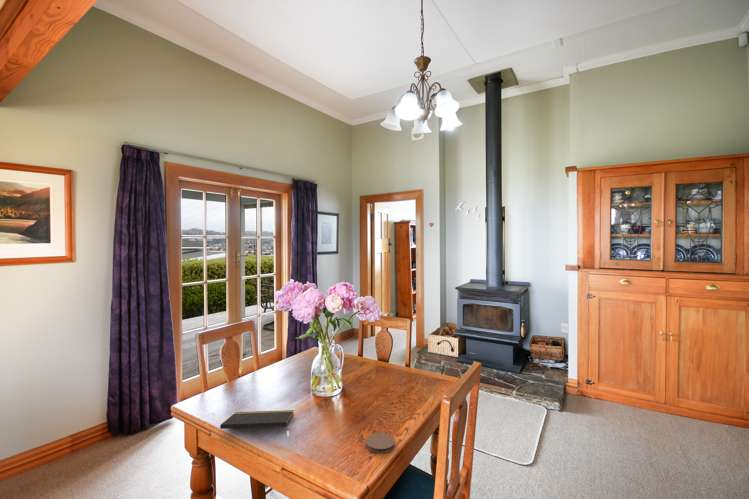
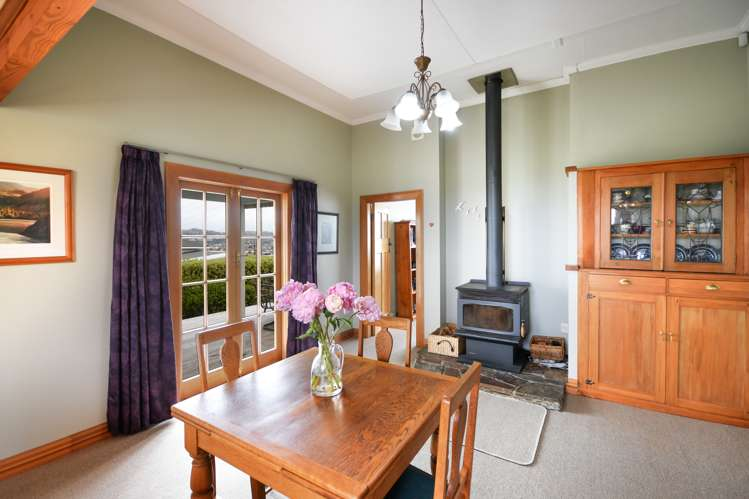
- notepad (259, 418)
- coaster (380, 442)
